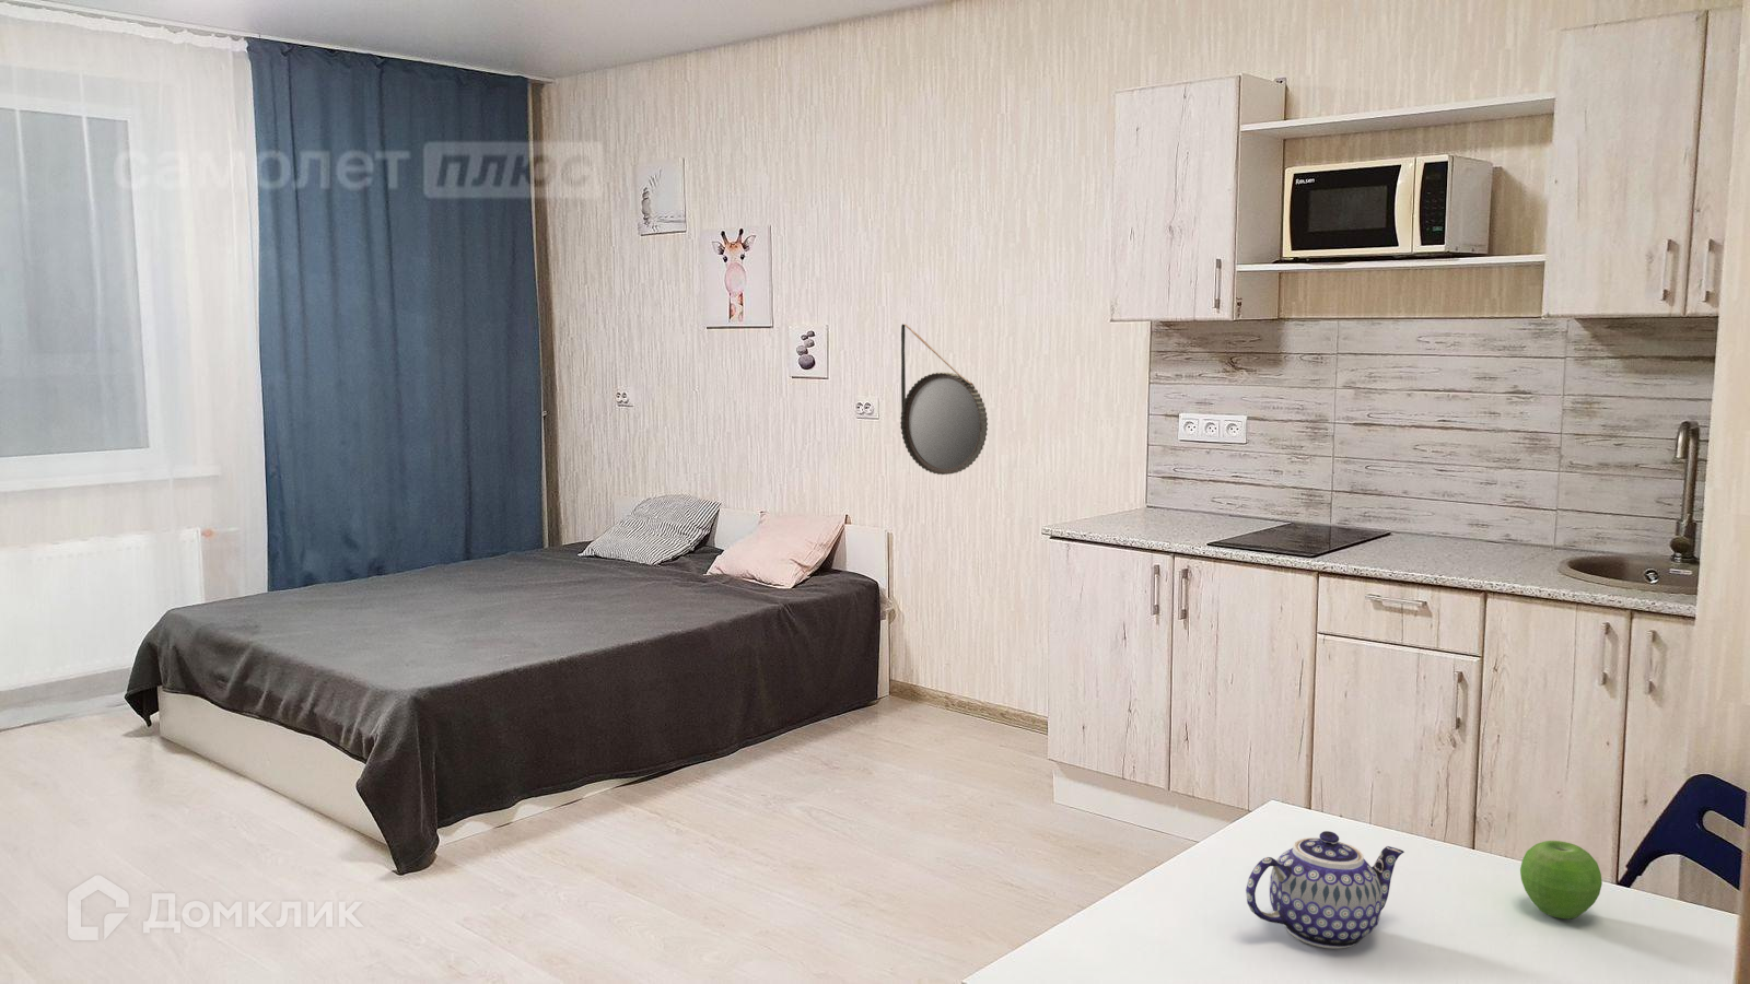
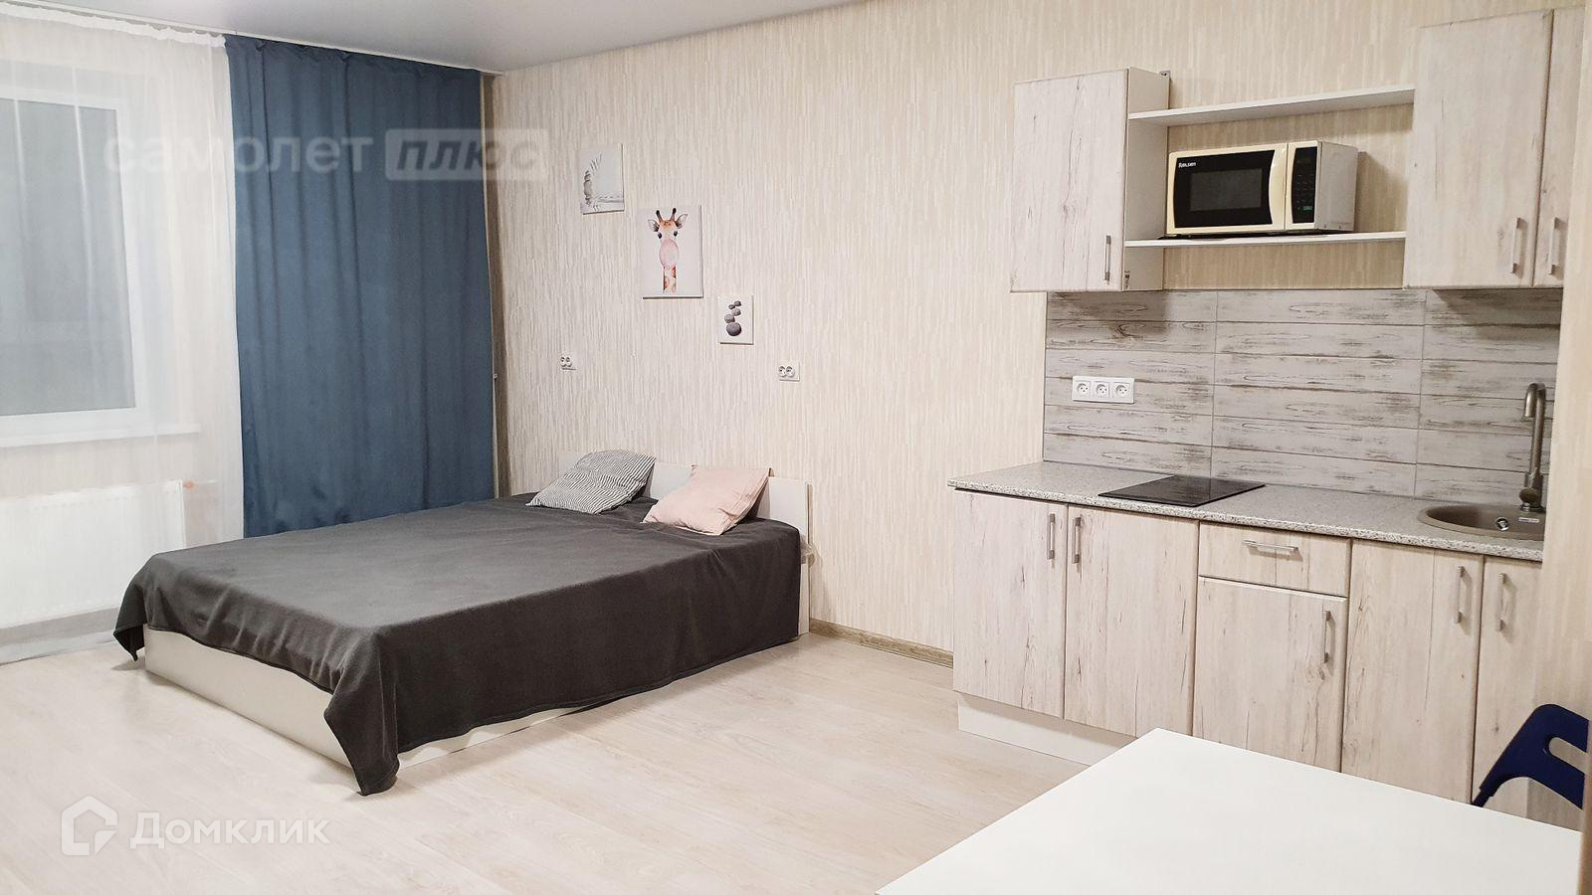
- teapot (1326, 882)
- home mirror (942, 399)
- fruit (1560, 879)
